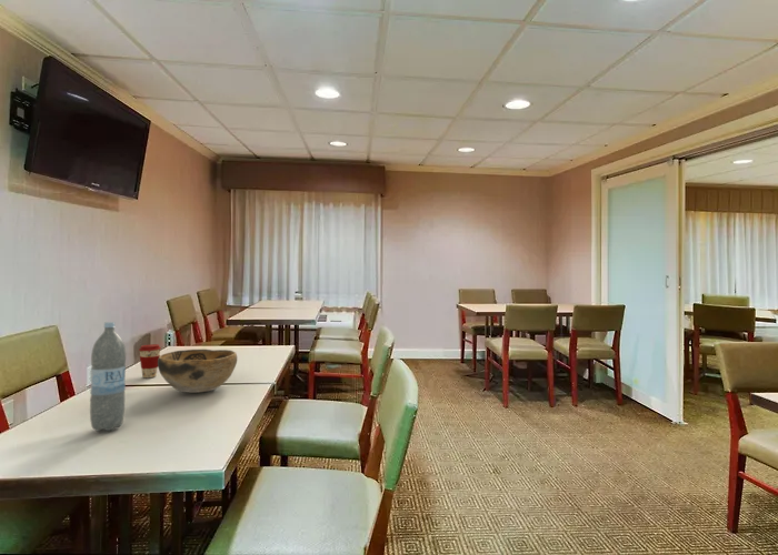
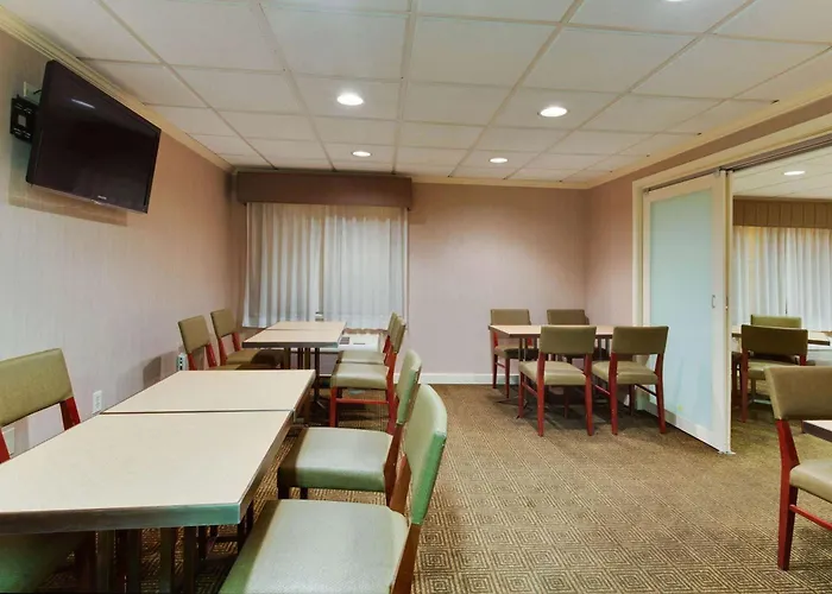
- coffee cup (149, 361)
- water bottle (108, 375)
- decorative bowl (198, 372)
